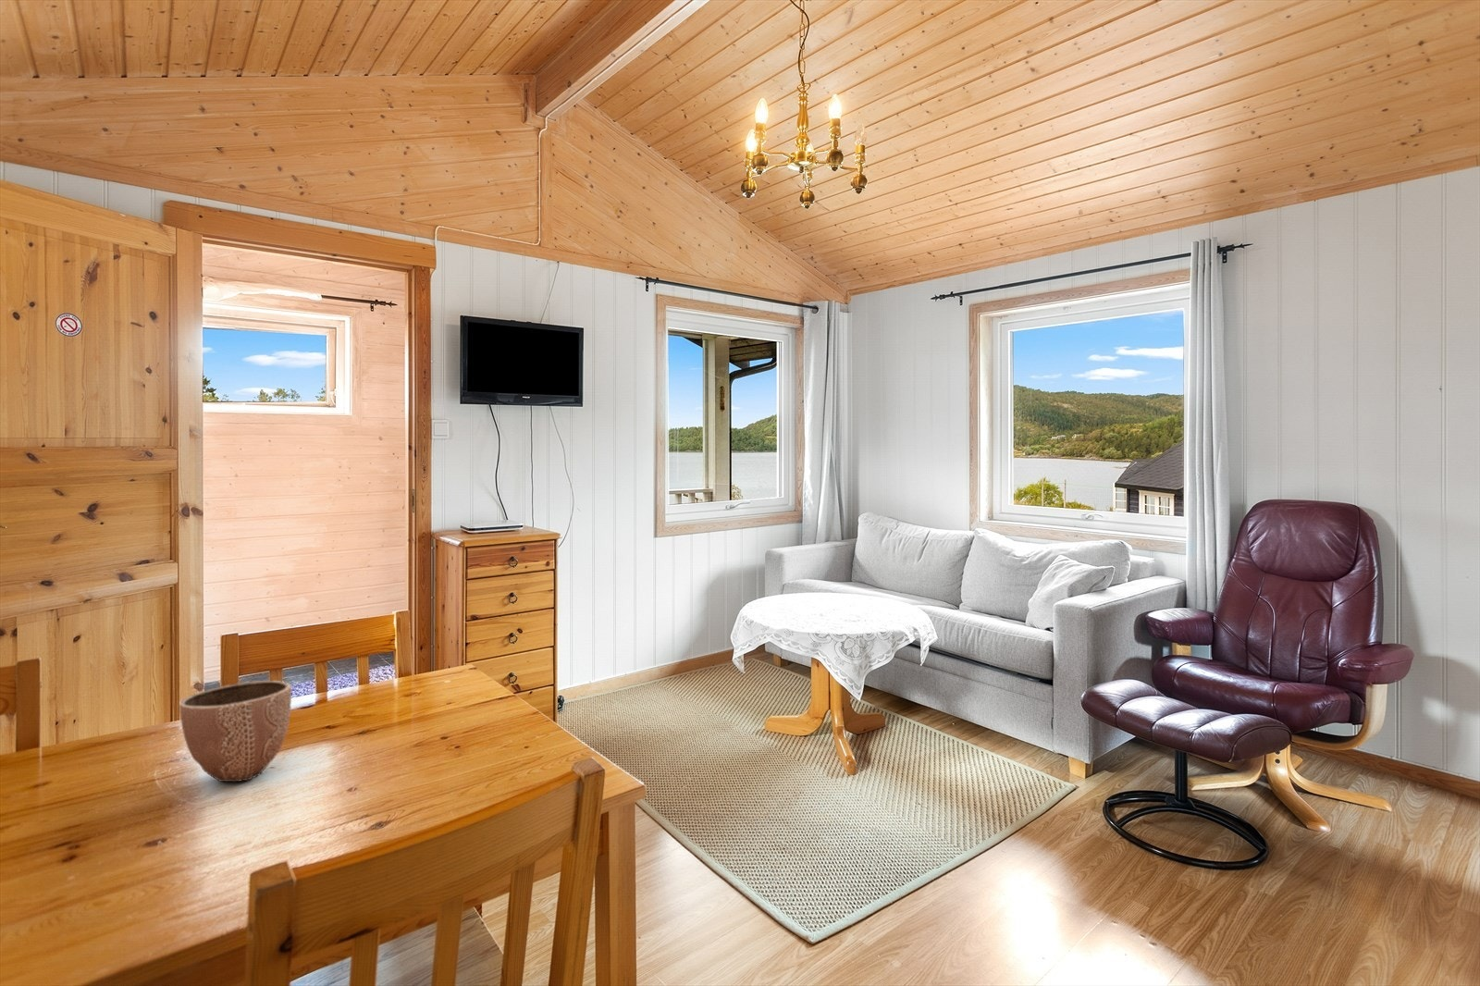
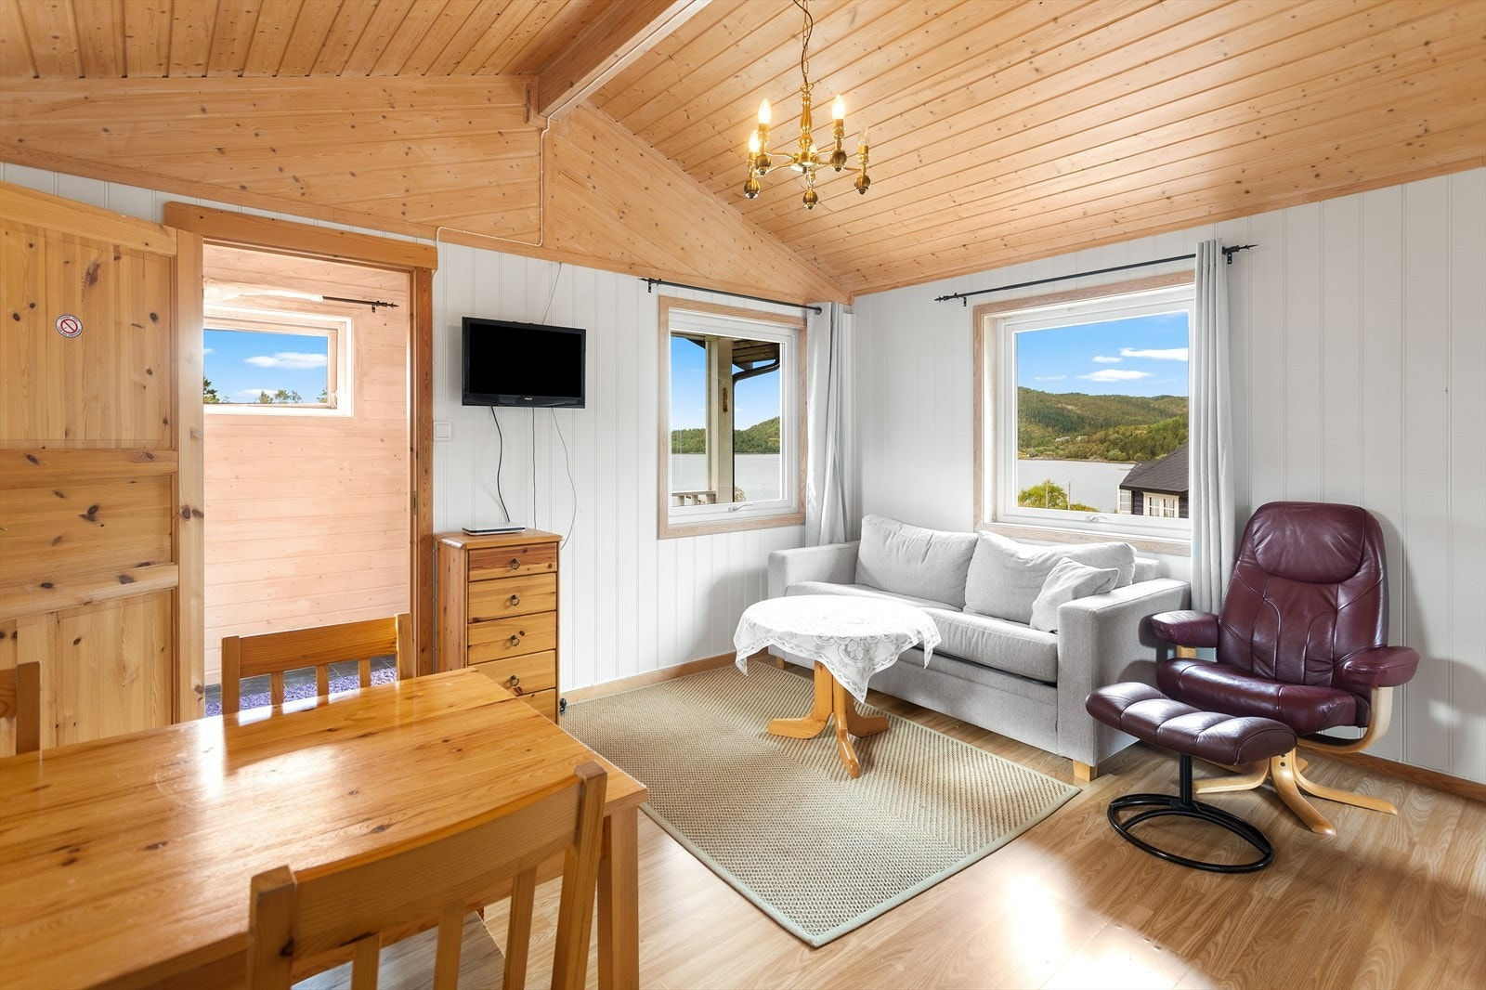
- decorative bowl (238, 734)
